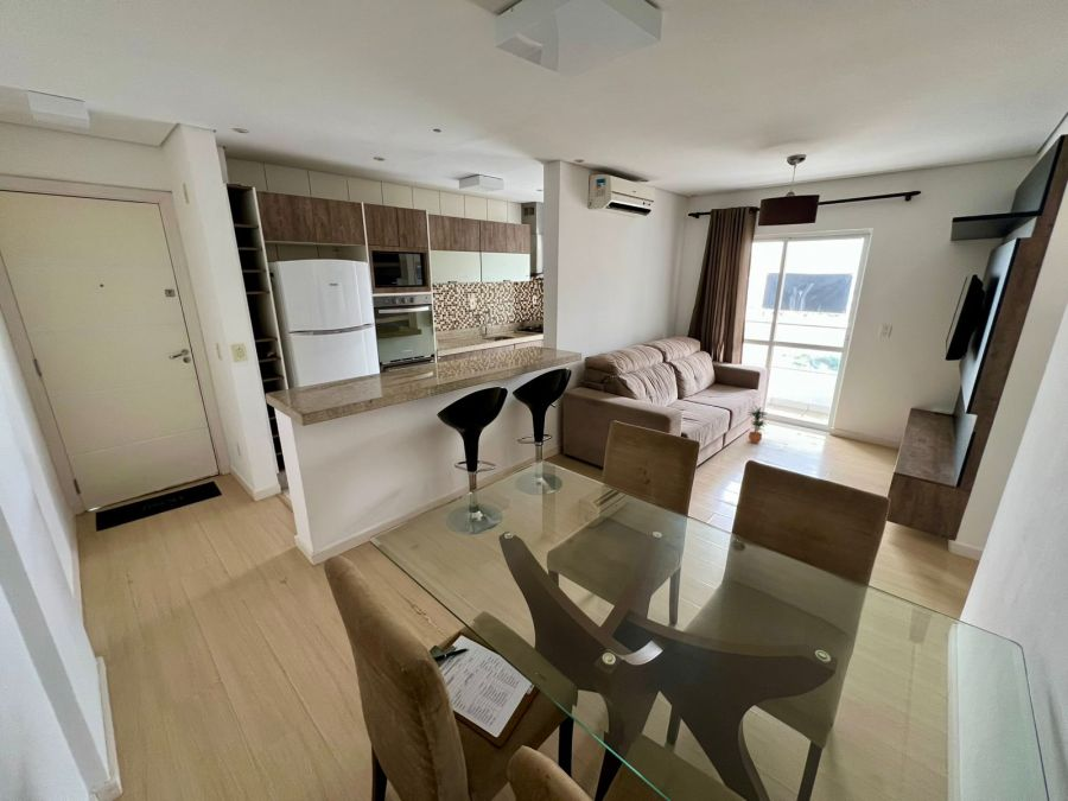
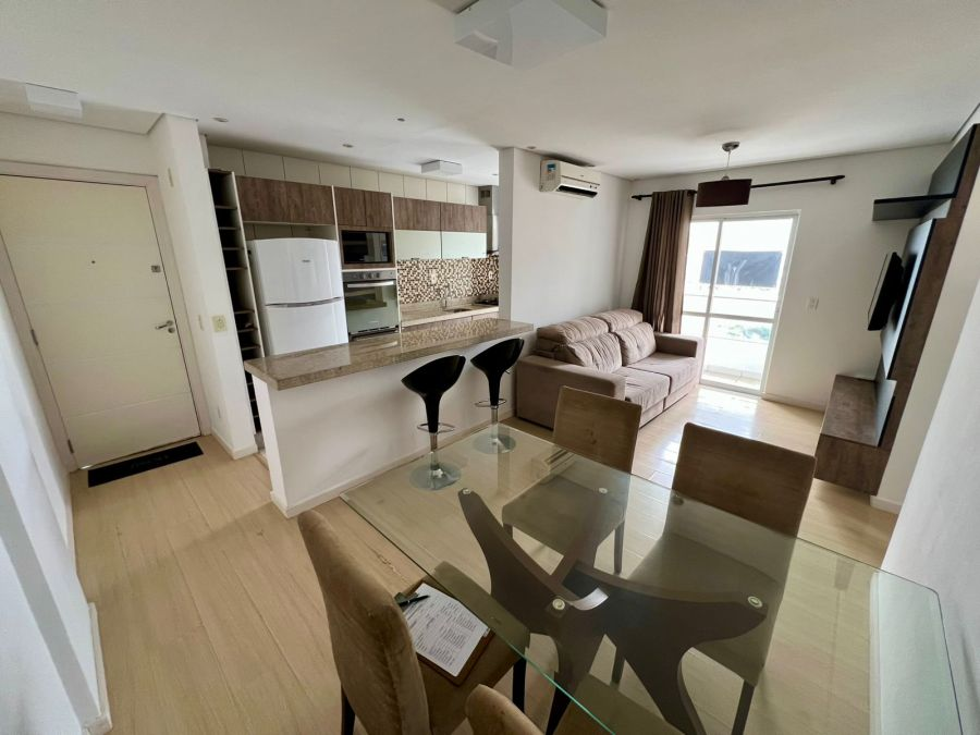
- potted plant (756, 422)
